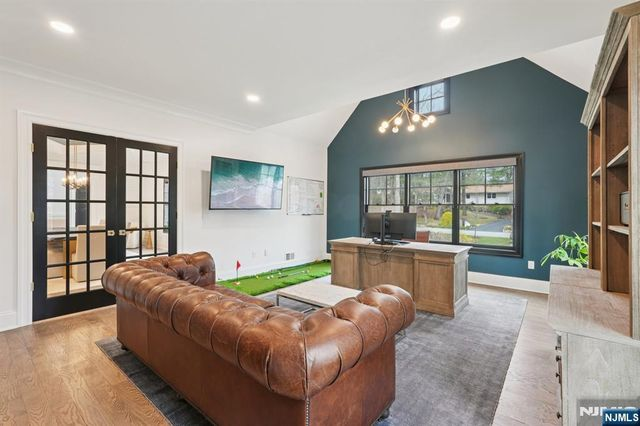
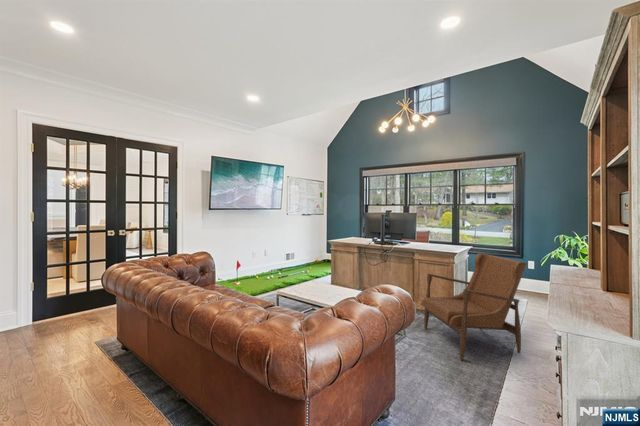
+ armchair (471, 299)
